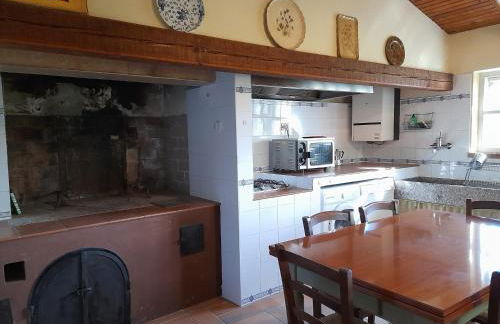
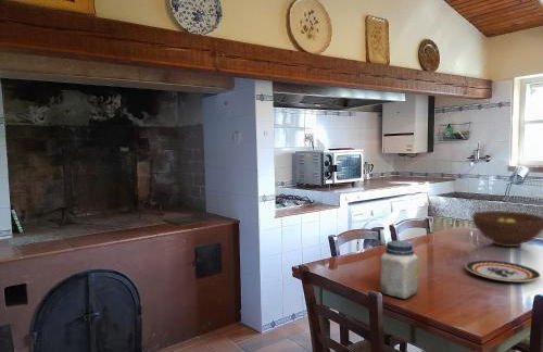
+ plate (501, 272)
+ fruit bowl (506, 230)
+ jar (399, 267)
